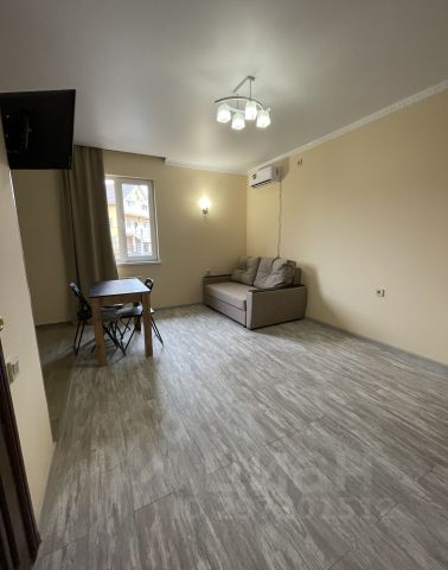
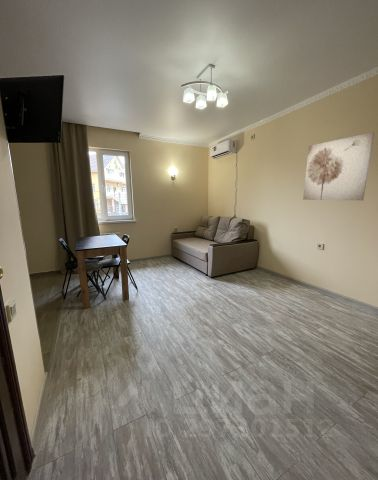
+ wall art (333, 170)
